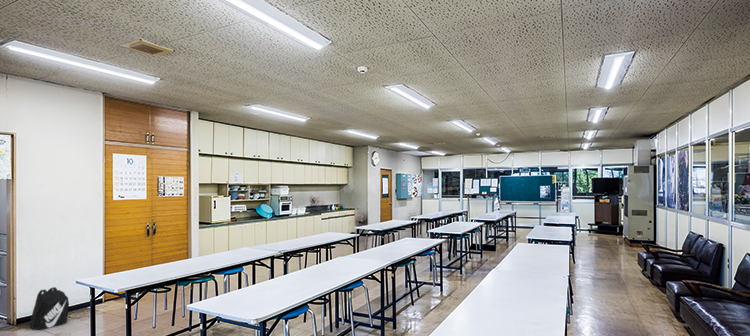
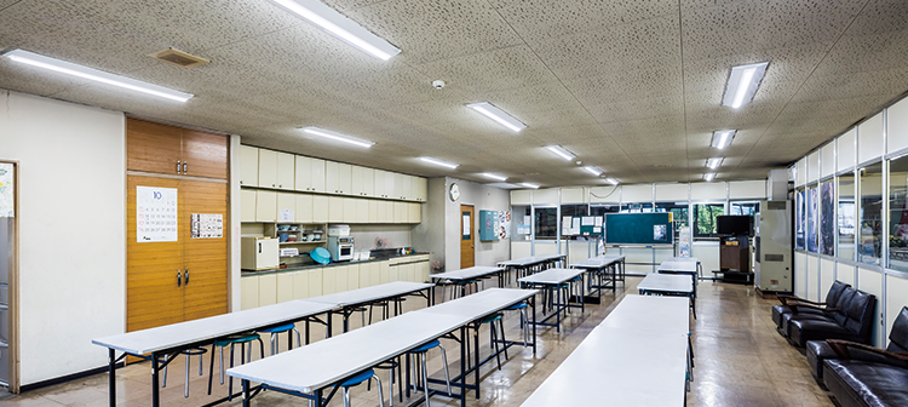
- backpack (48, 306)
